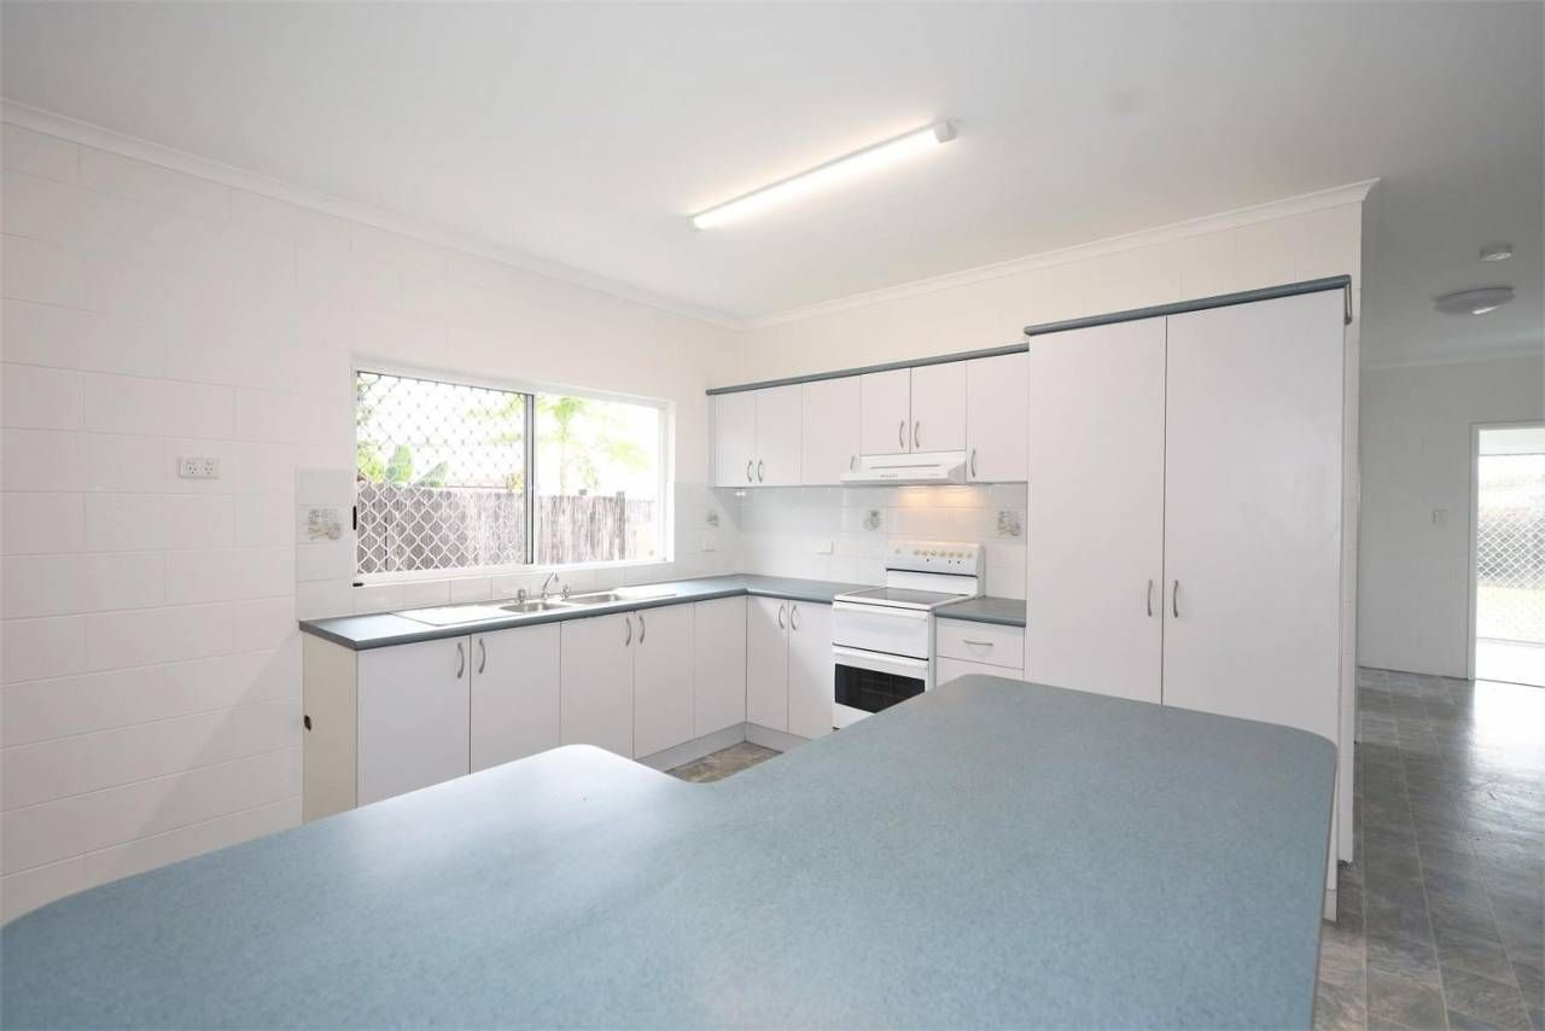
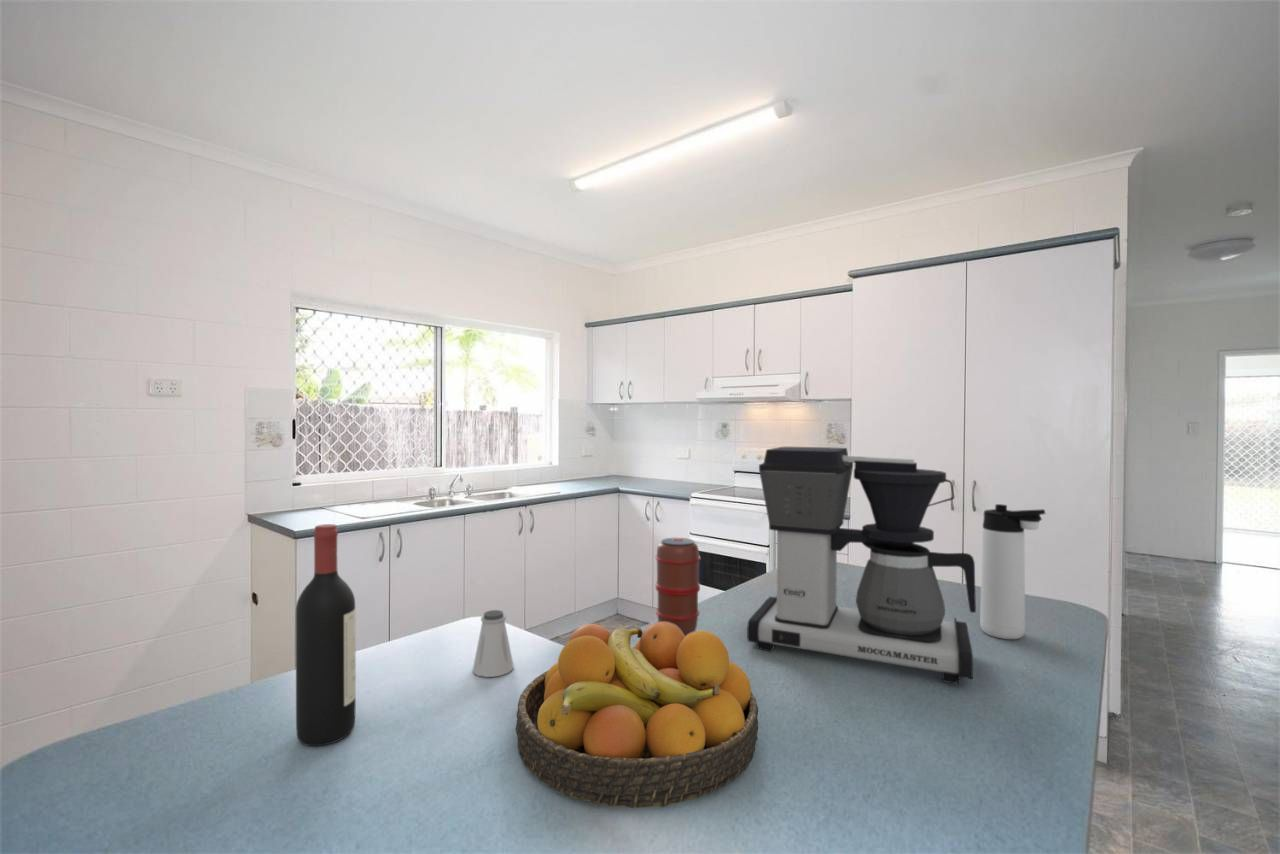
+ thermos bottle (1012, 571)
+ fruit bowl (637, 680)
+ wine bottle (326, 629)
+ saltshaker (493, 640)
+ spice grinder (677, 594)
+ coffee maker (864, 545)
